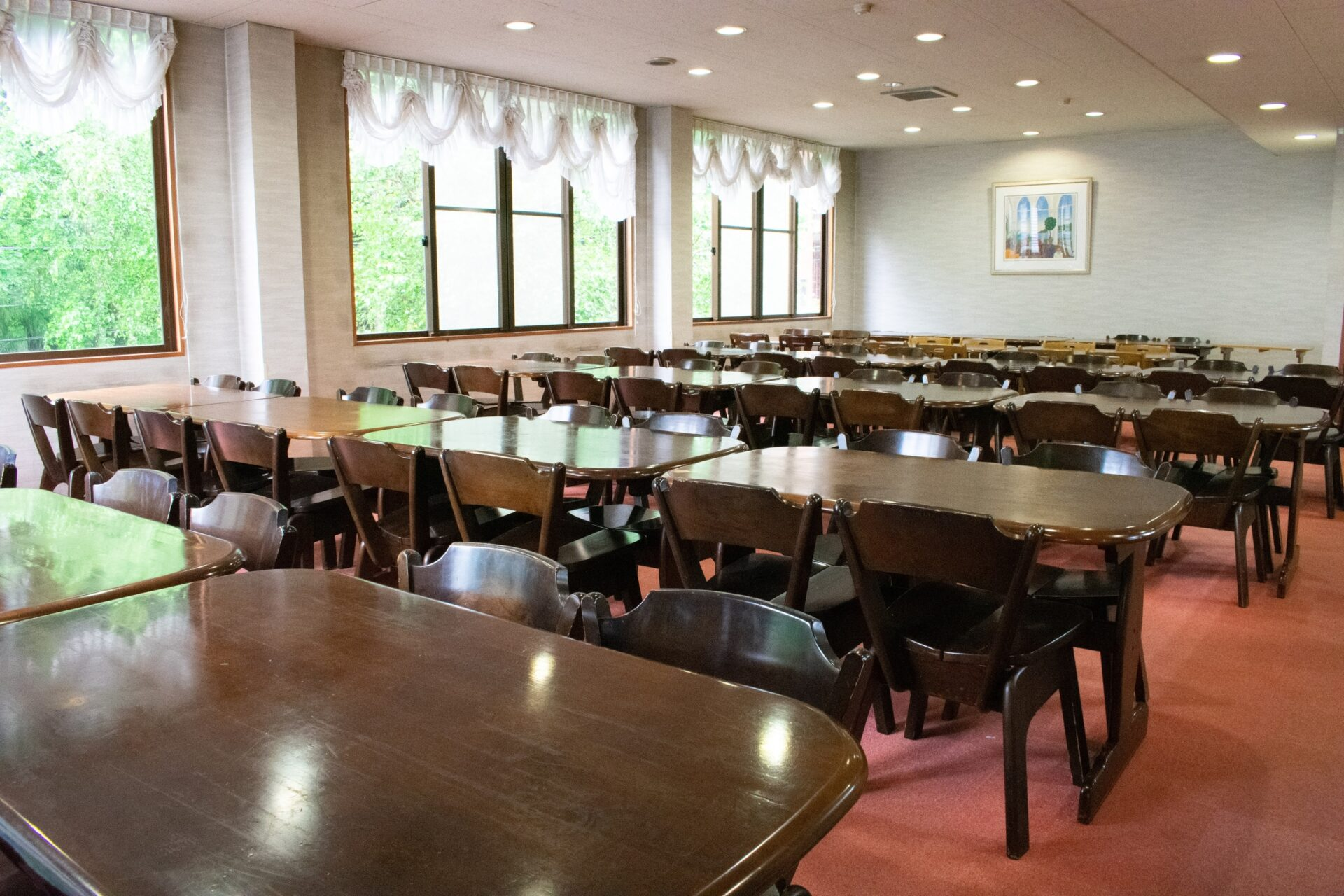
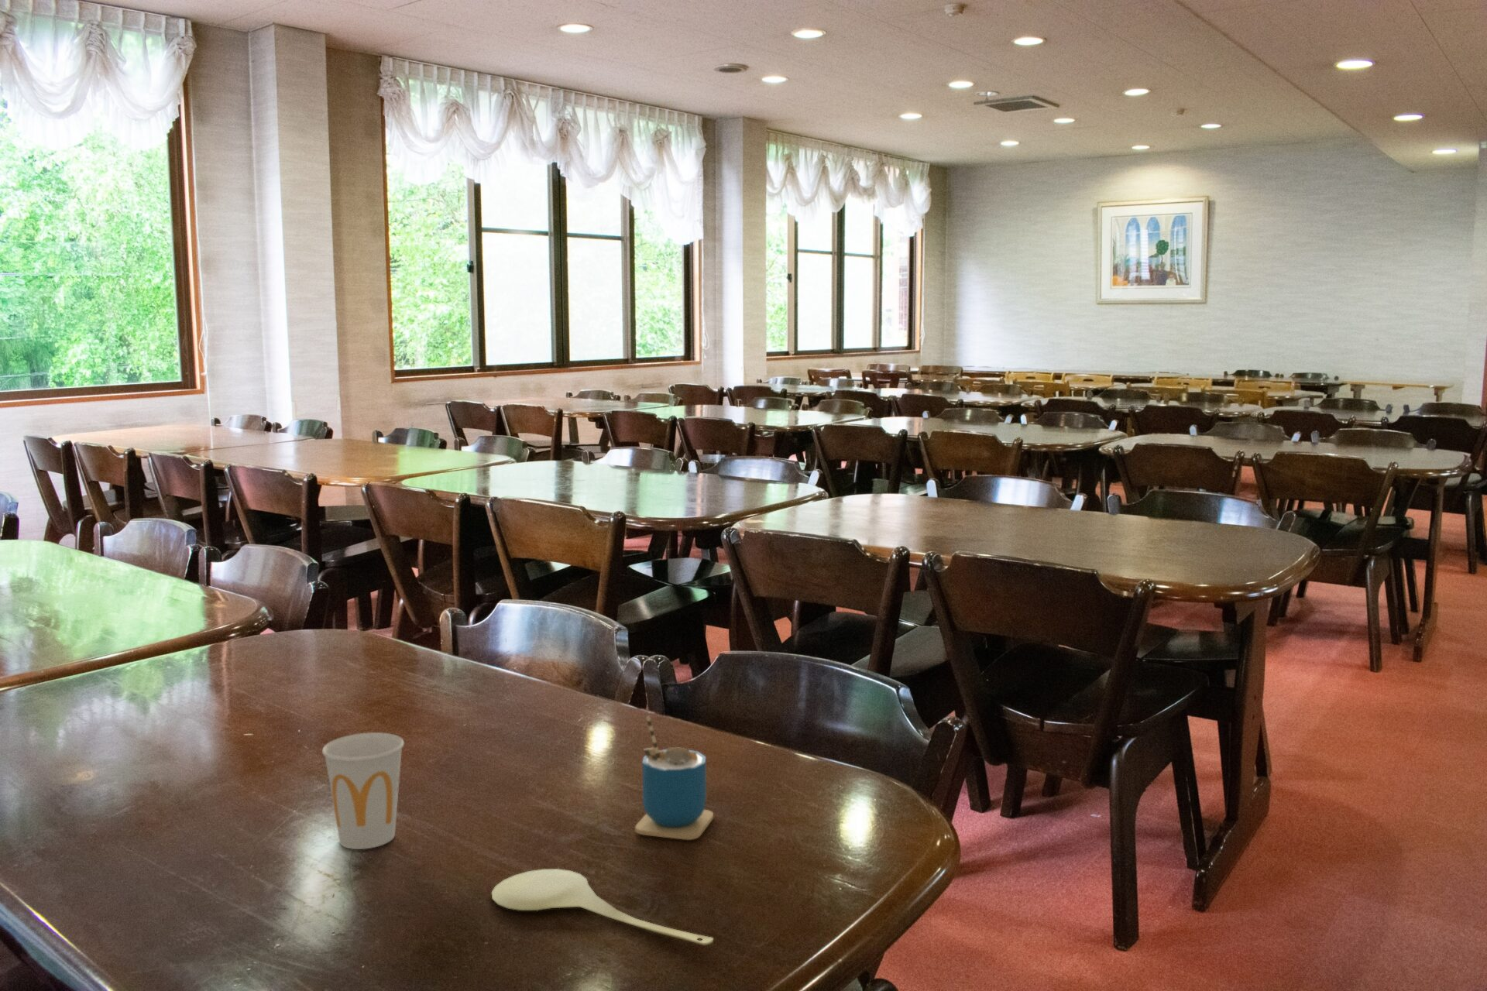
+ spoon (601, 907)
+ cup (365, 791)
+ cup (674, 770)
